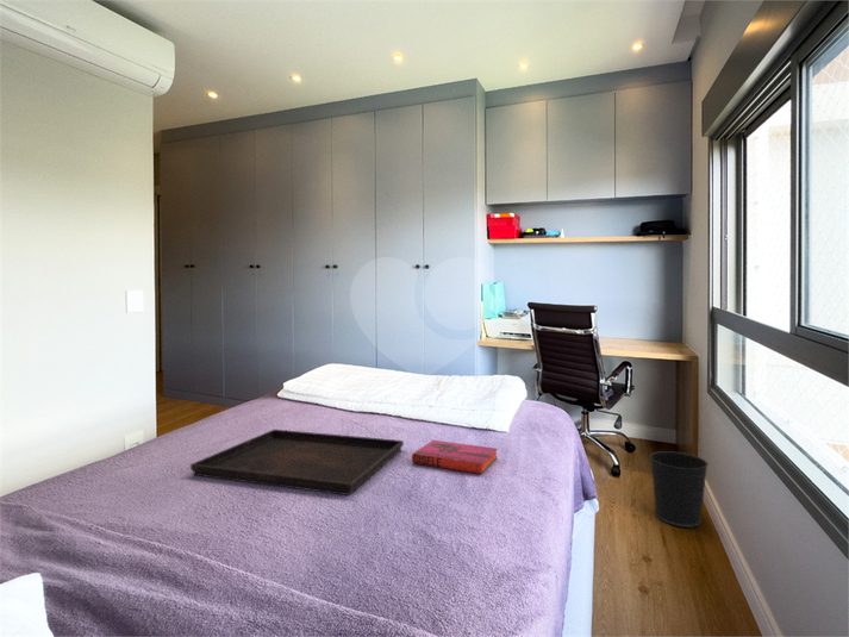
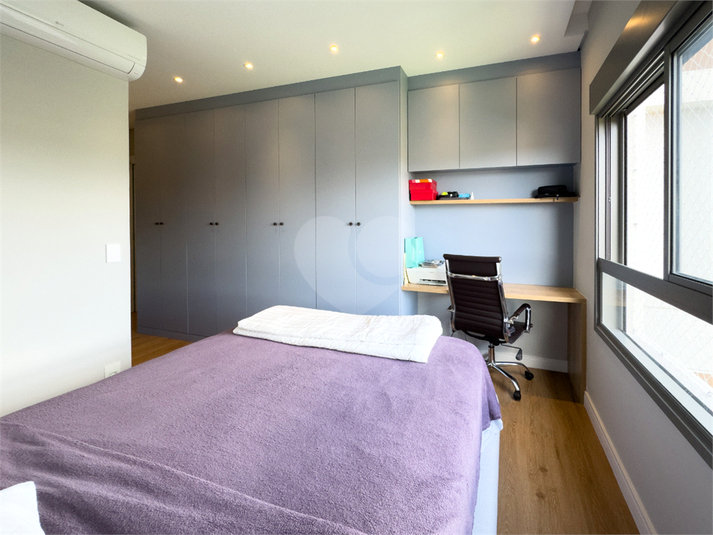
- serving tray (305, 456)
- hardback book (455, 455)
- wastebasket (678, 488)
